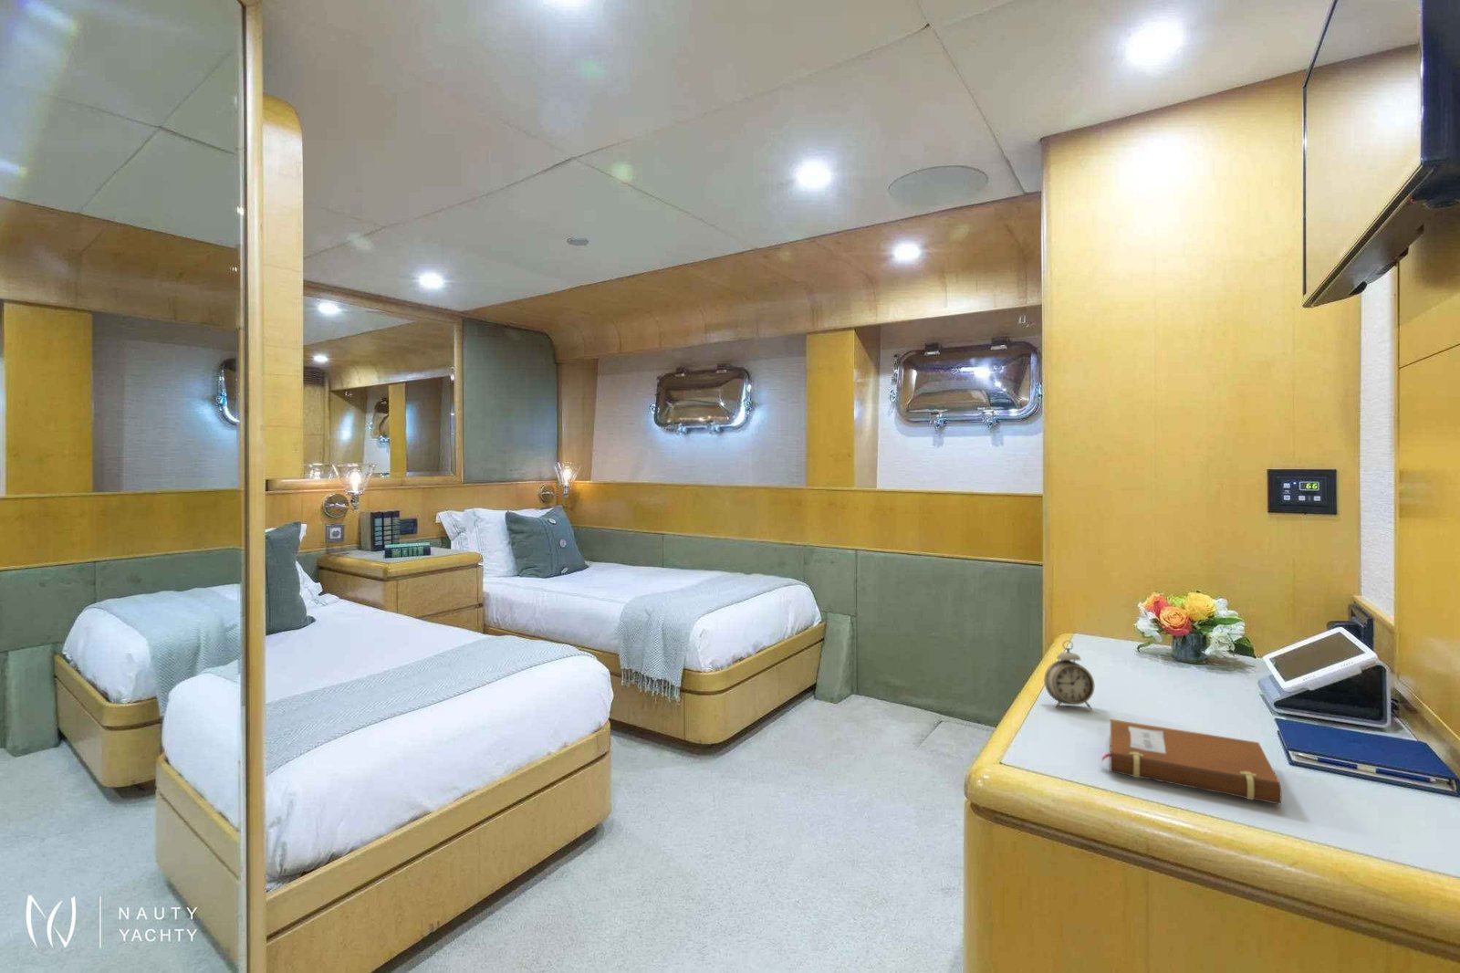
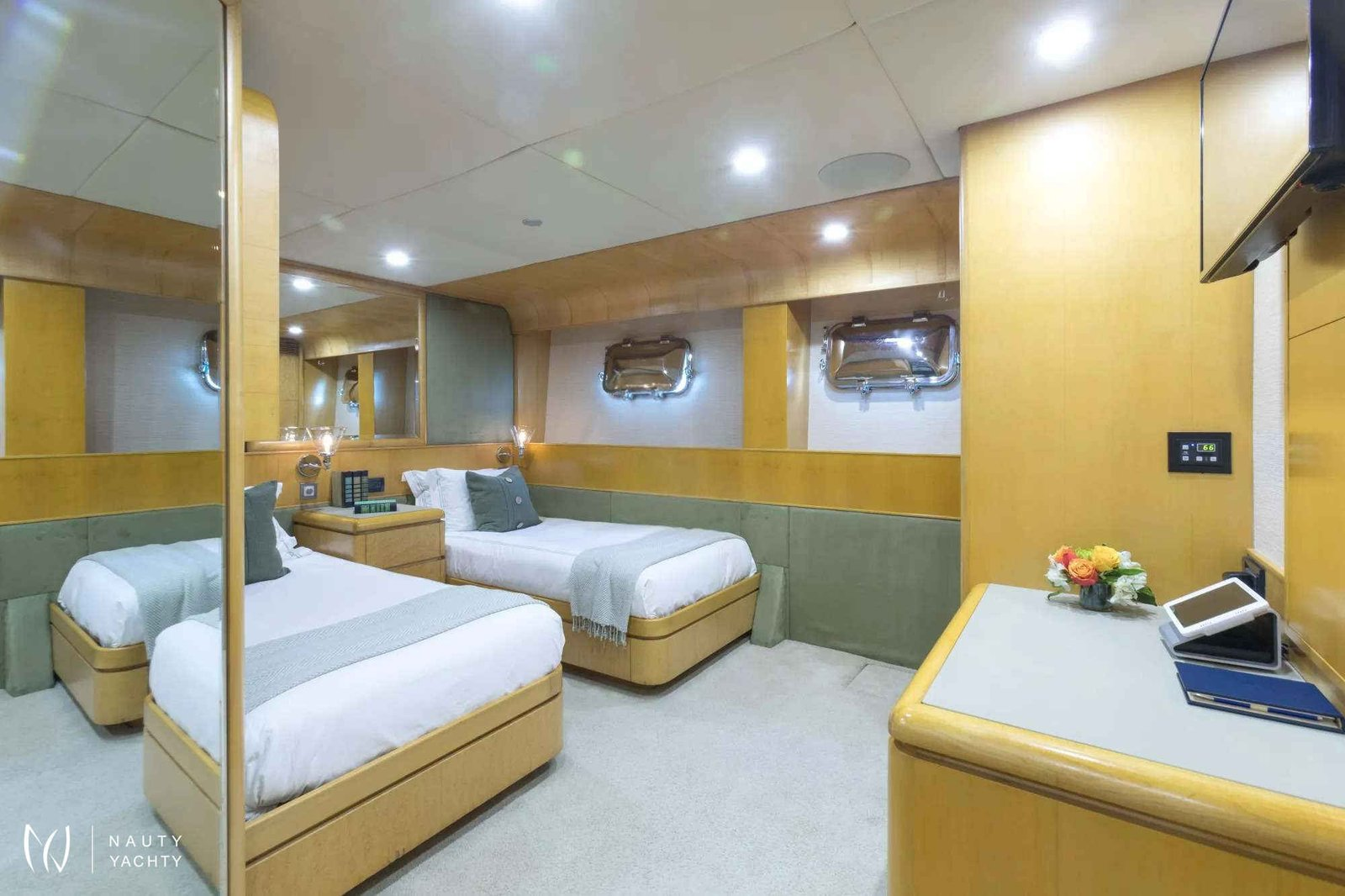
- alarm clock (1069, 673)
- notebook (1181, 757)
